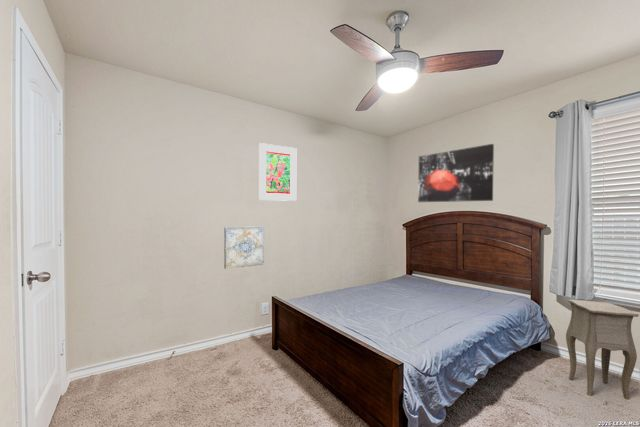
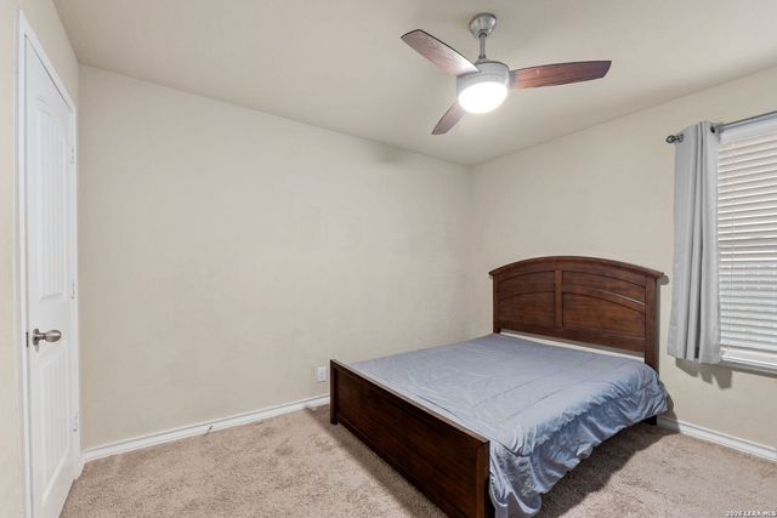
- wall art (451, 176)
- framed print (278, 173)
- wall art (244, 246)
- side table (599, 347)
